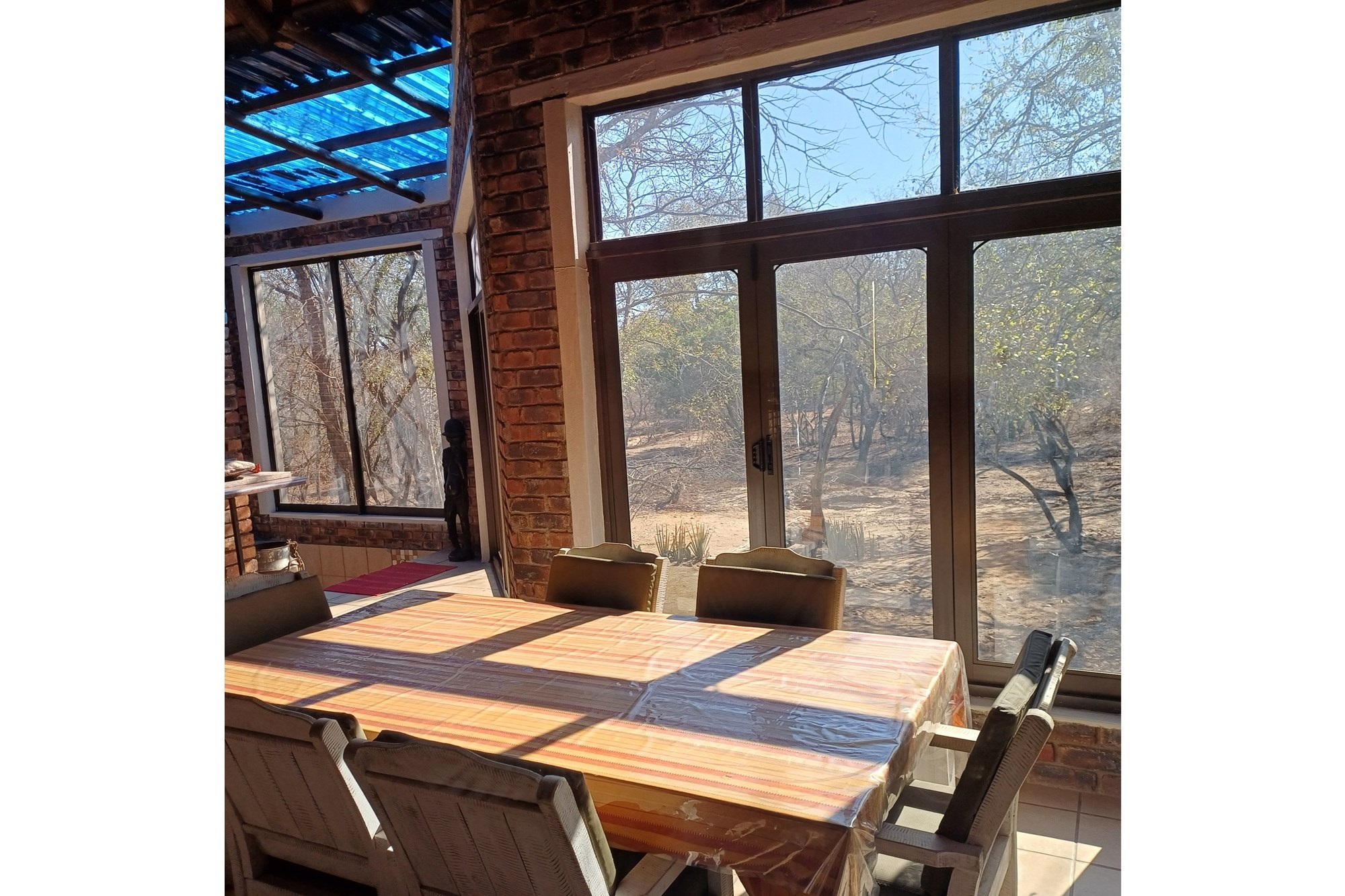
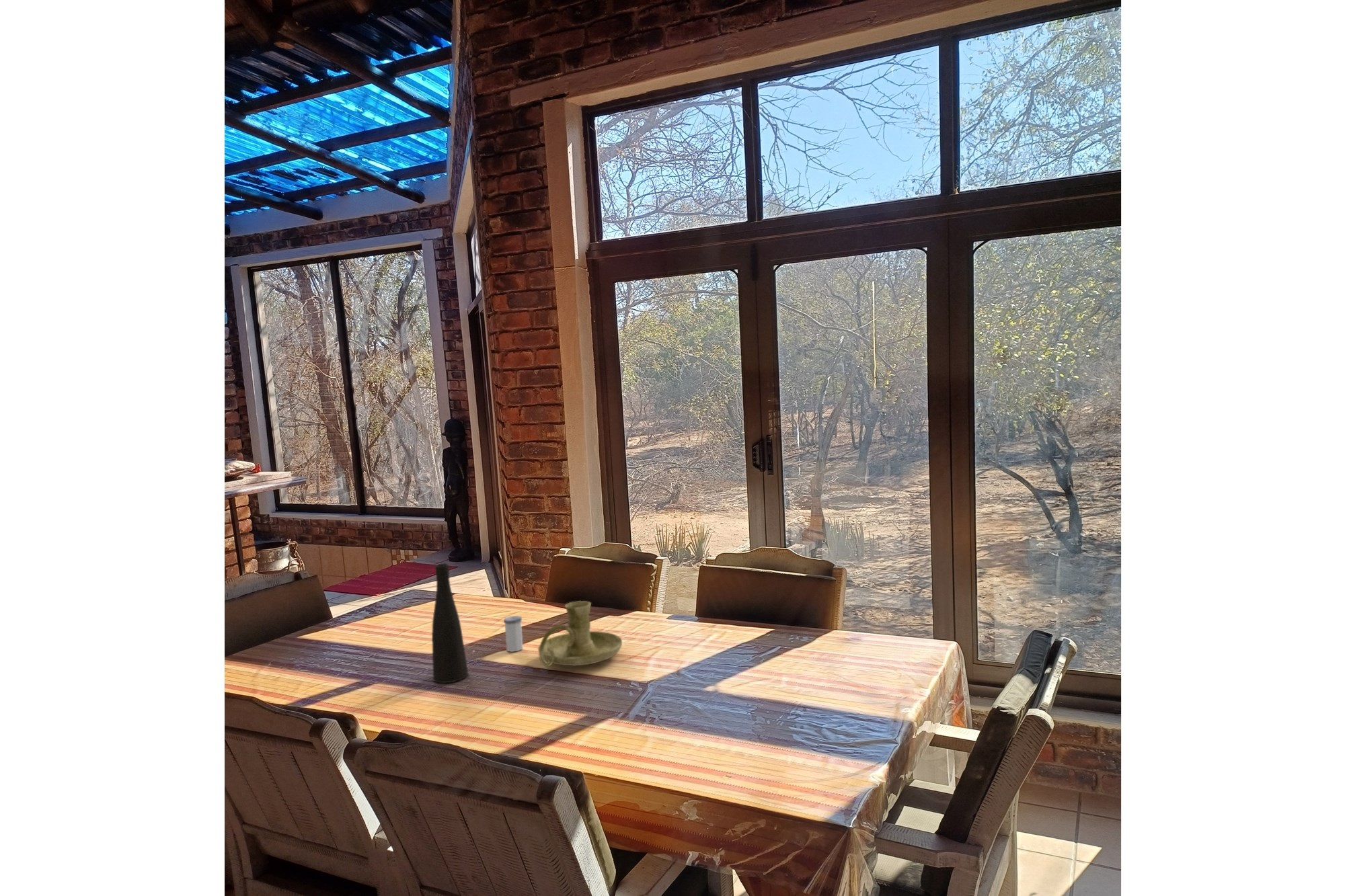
+ salt shaker (513, 633)
+ candle holder (574, 634)
+ vase (447, 620)
